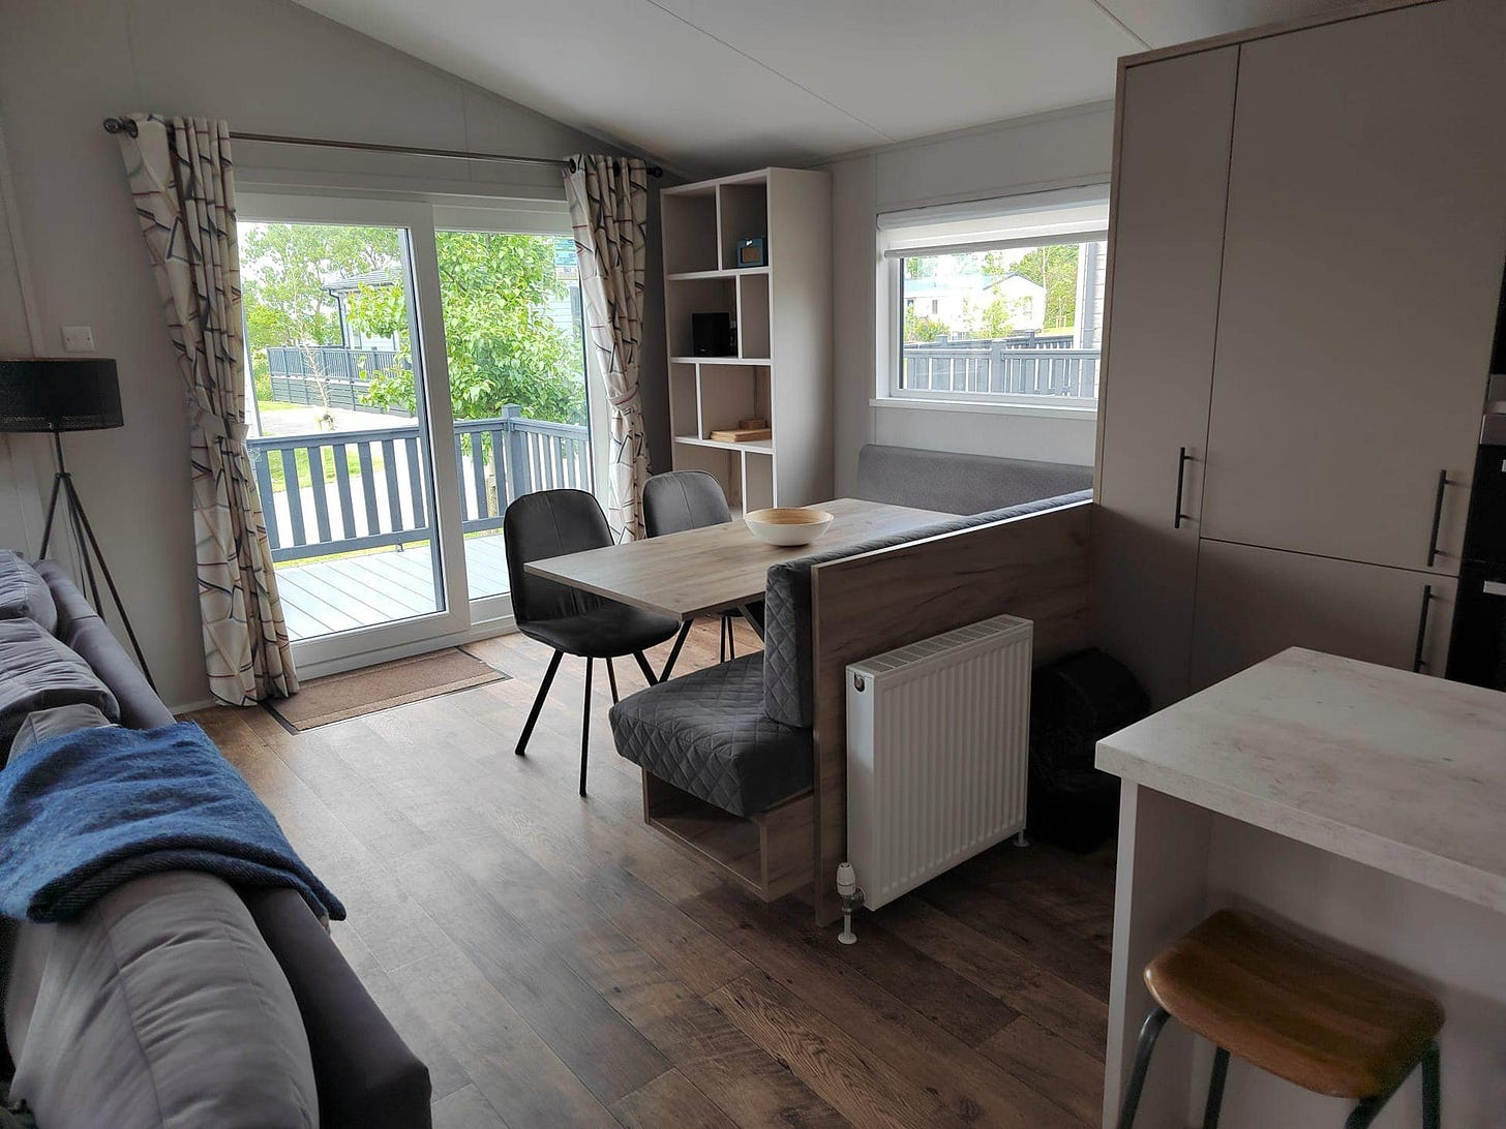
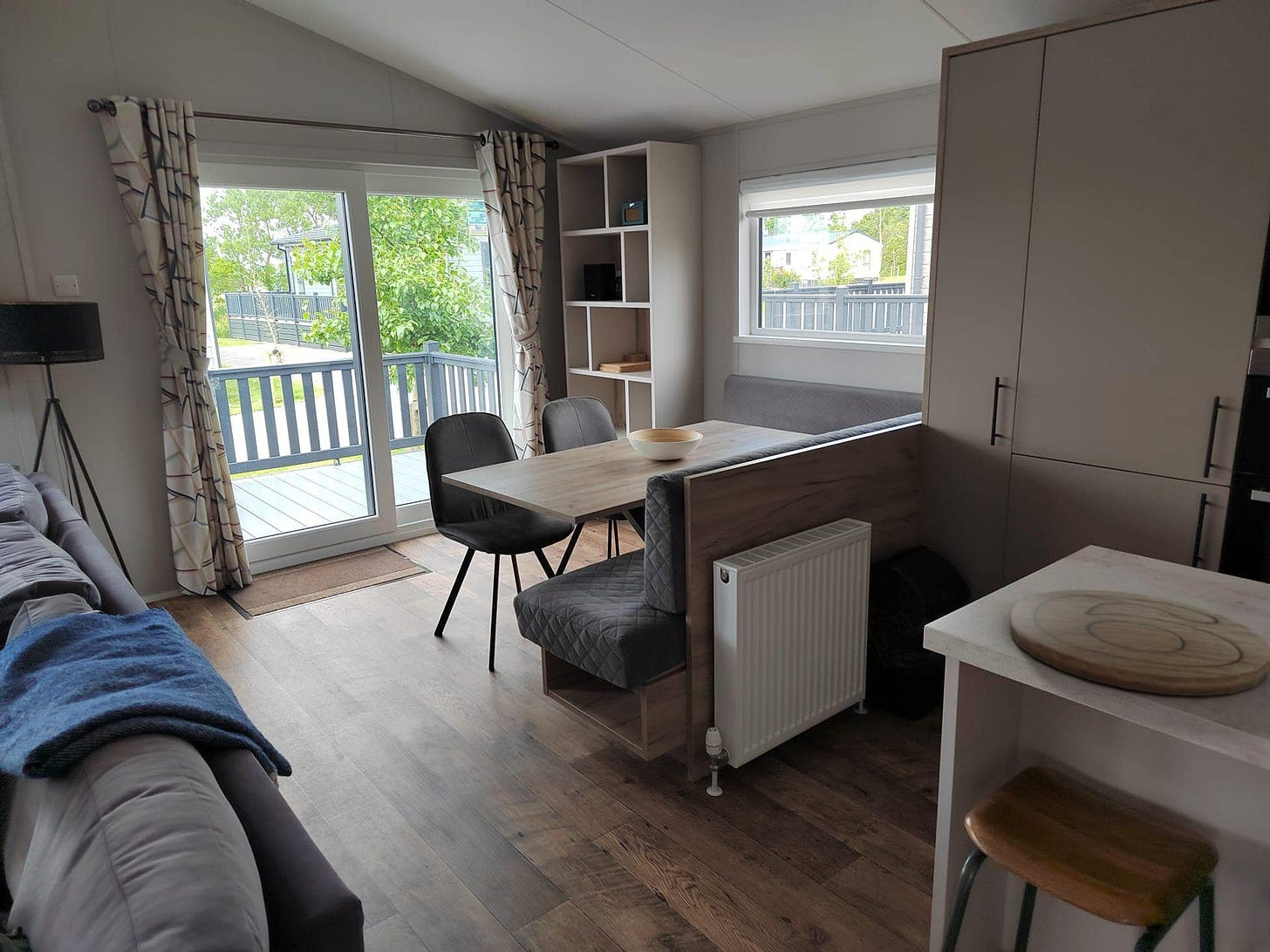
+ cutting board (1131, 636)
